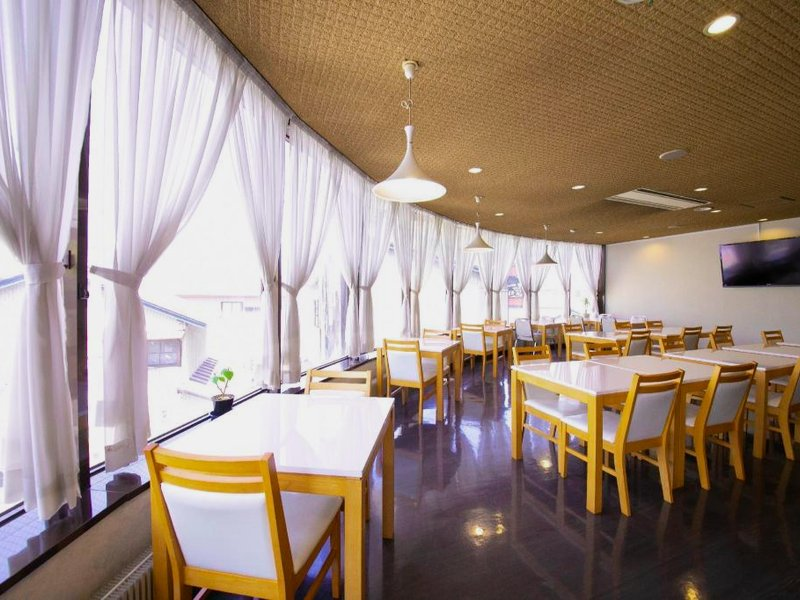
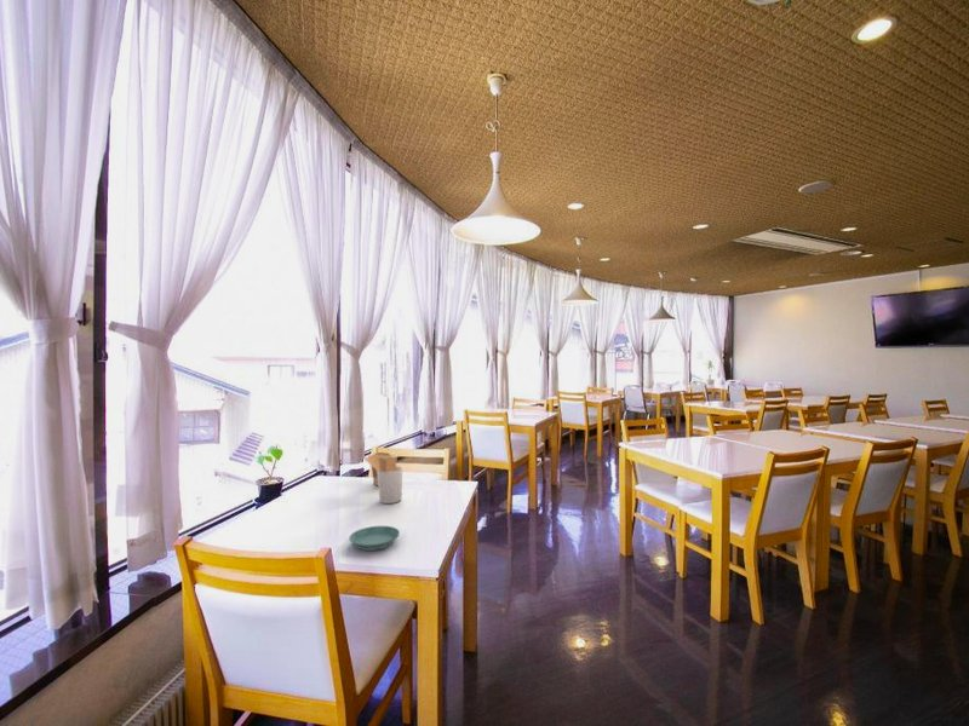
+ saucer (374, 538)
+ coffee cup (375, 469)
+ utensil holder (384, 477)
